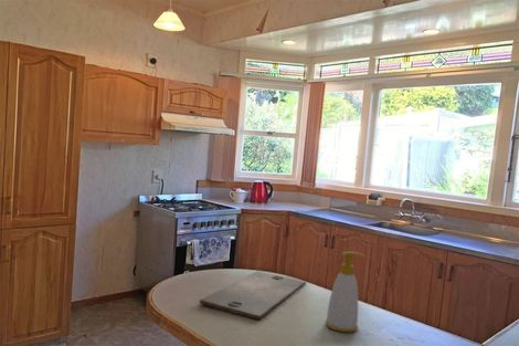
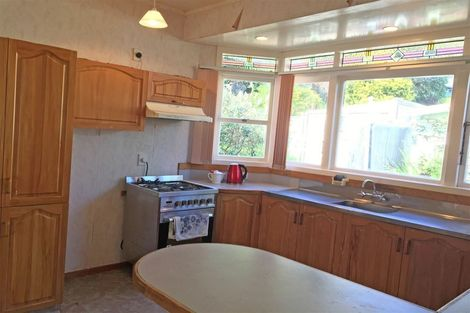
- soap bottle (346, 289)
- cutting board (257, 291)
